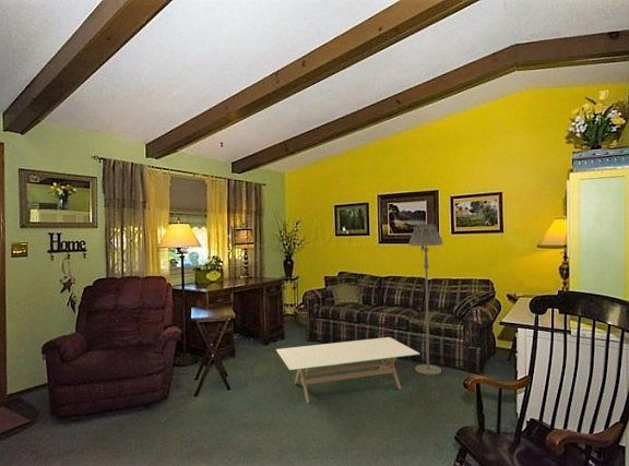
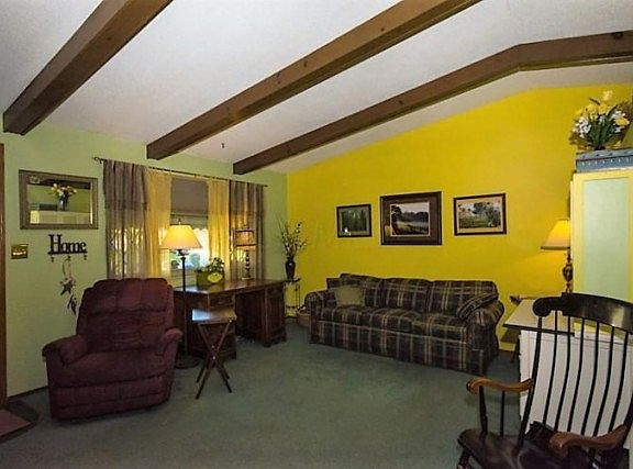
- floor lamp (426, 297)
- coffee table (346, 368)
